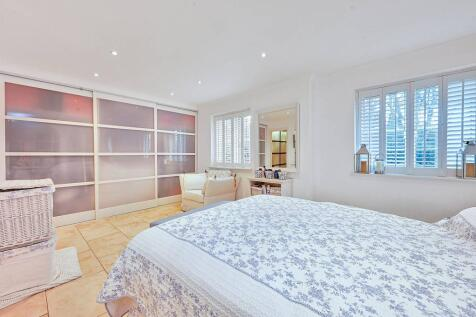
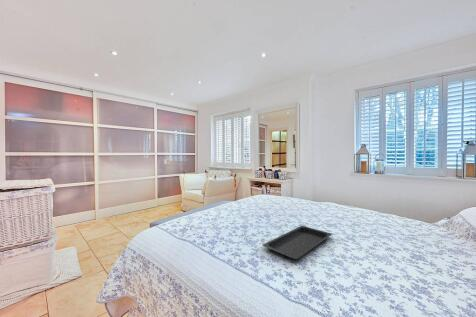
+ serving tray (299, 241)
